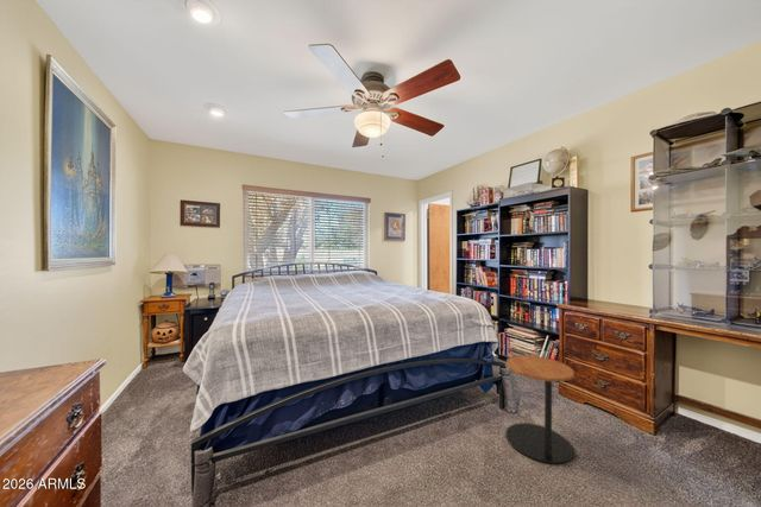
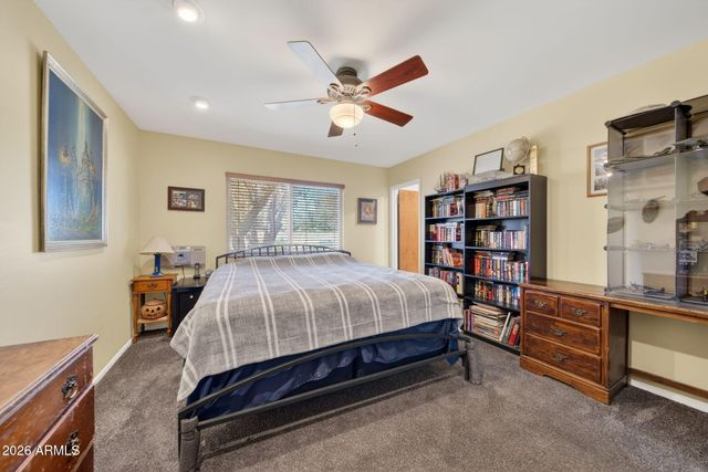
- side table (545, 404)
